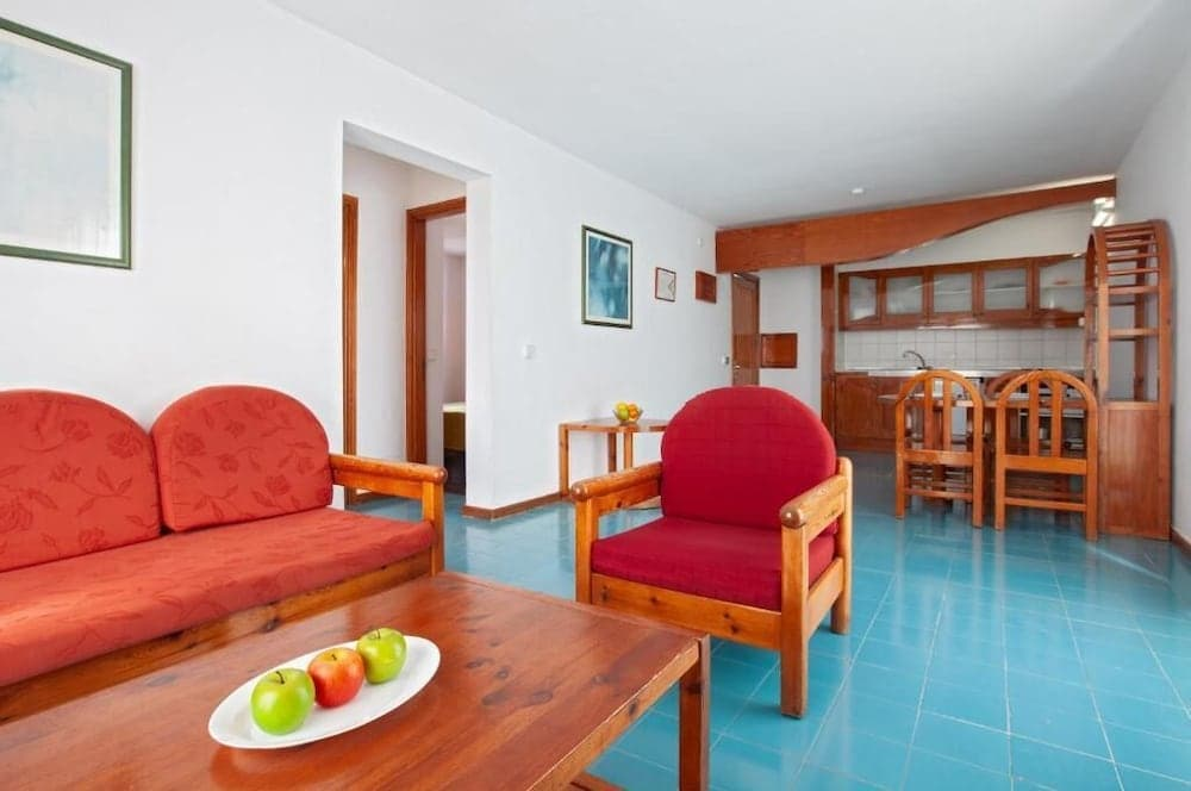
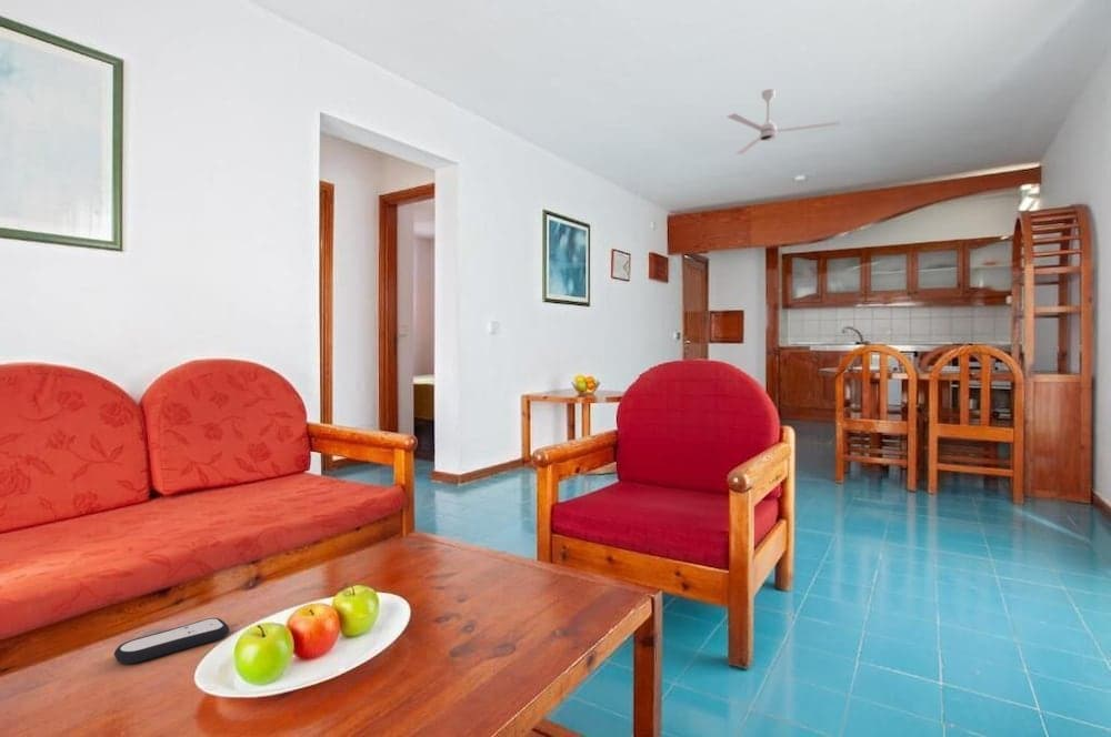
+ remote control (173, 639)
+ ceiling fan (769, 112)
